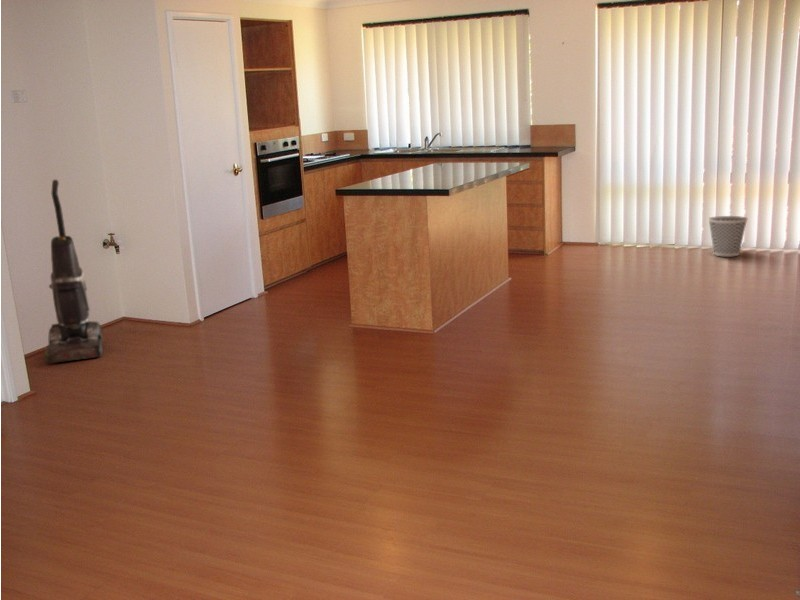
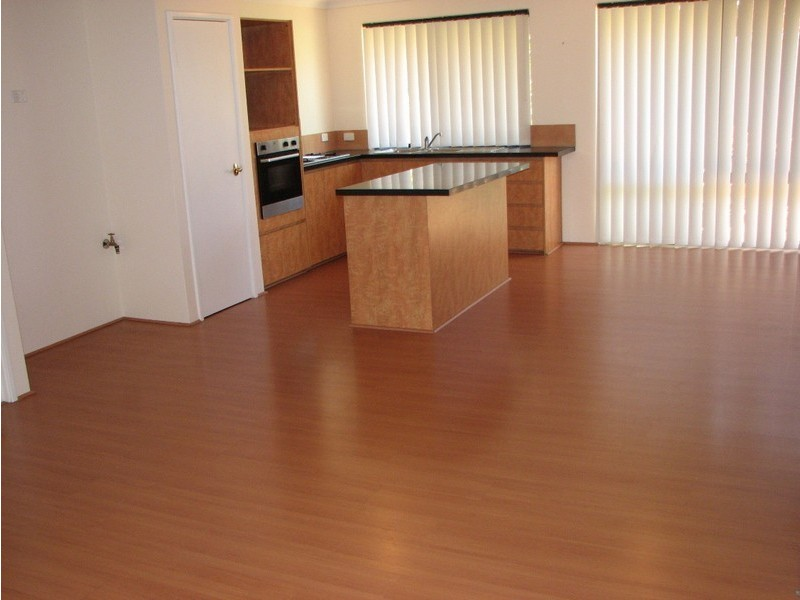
- wastebasket (727, 236)
- vacuum cleaner (64, 268)
